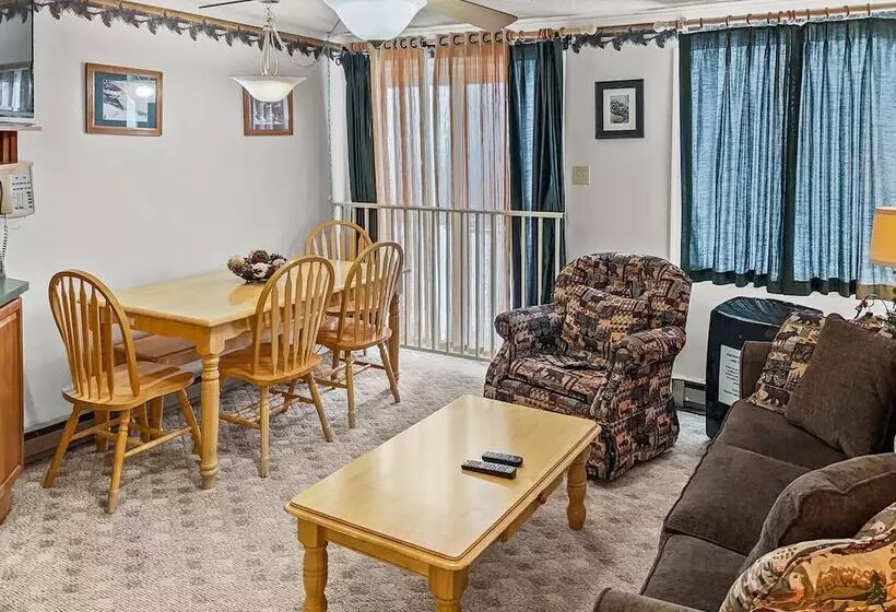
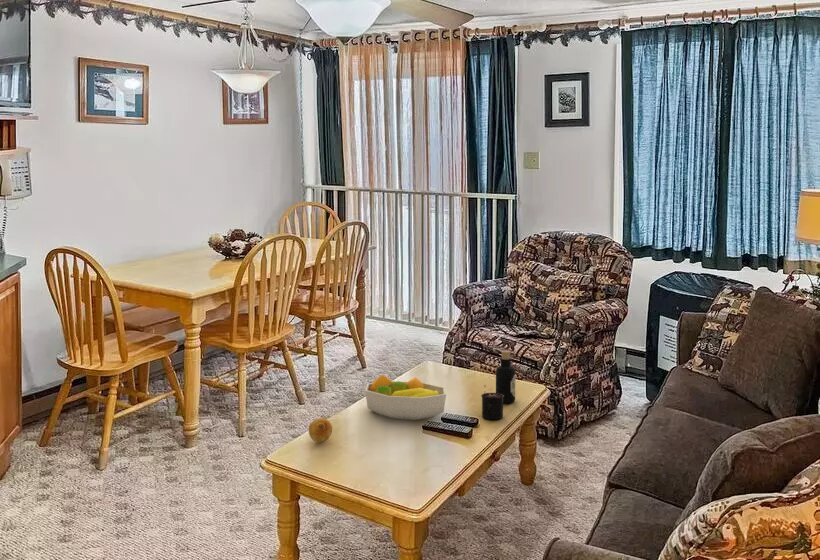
+ bottle (505, 376)
+ fruit (320, 430)
+ candle (492, 400)
+ fruit bowl (405, 395)
